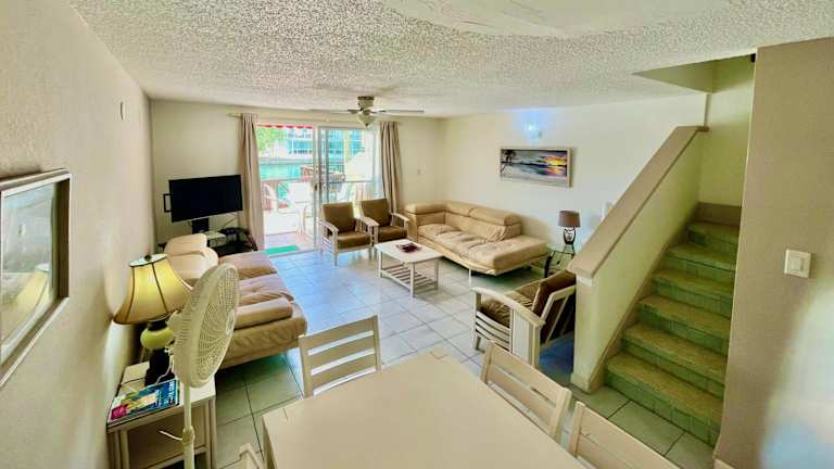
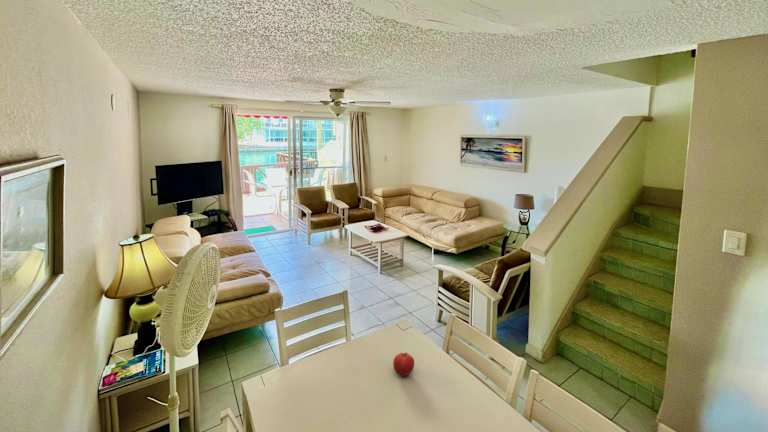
+ fruit (403, 363)
